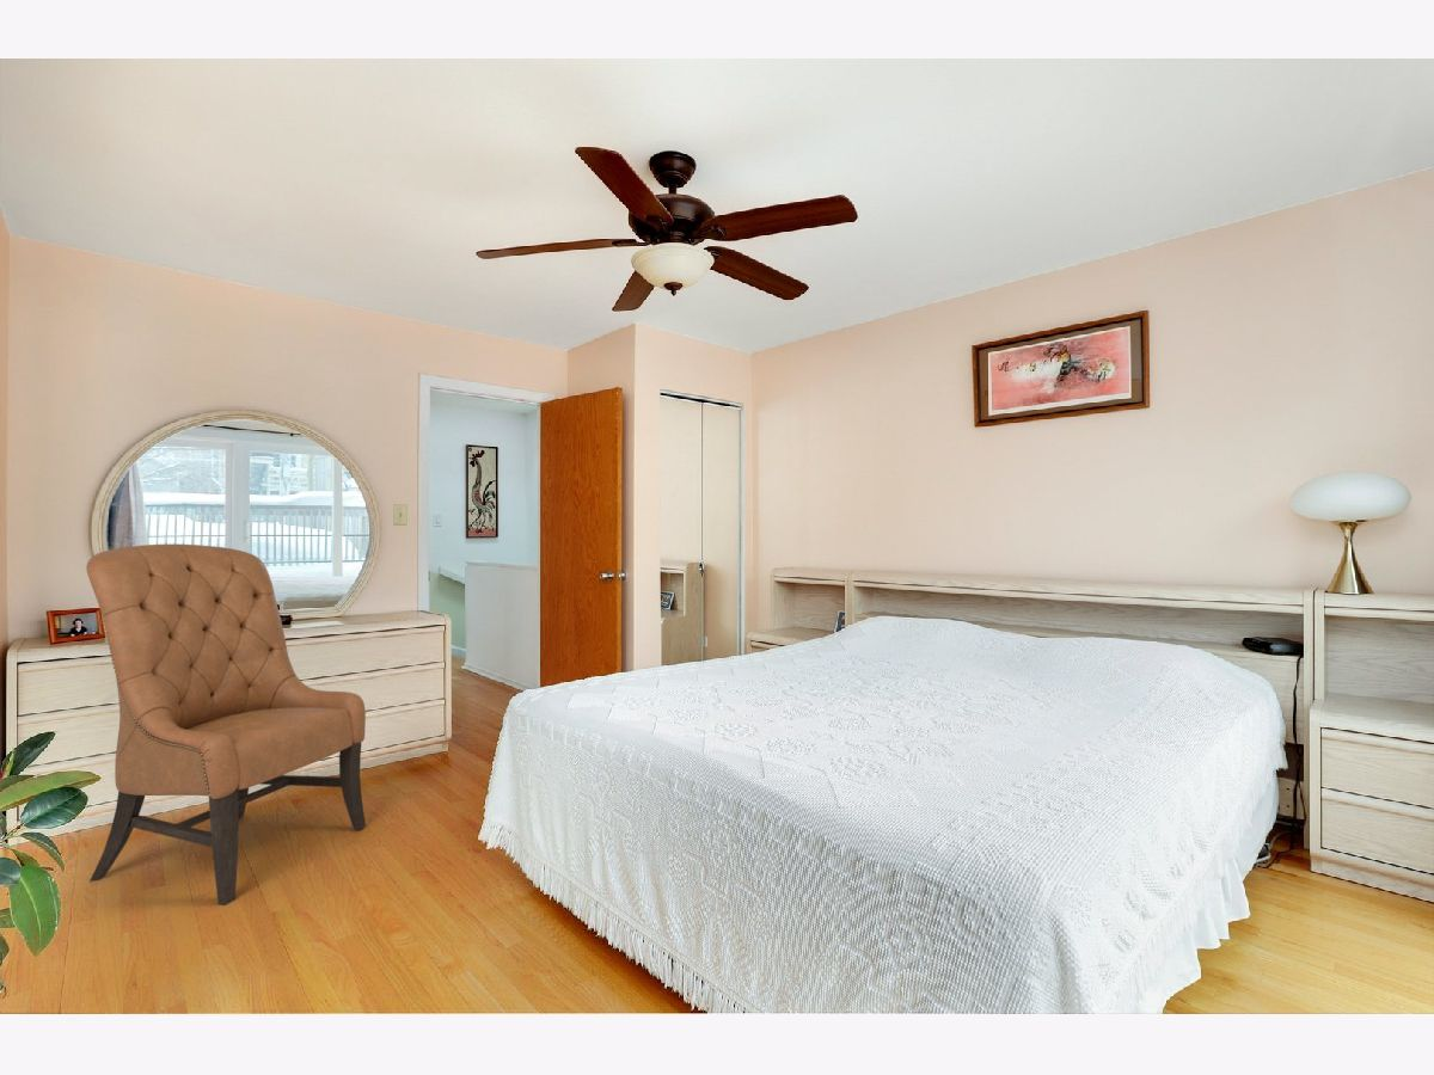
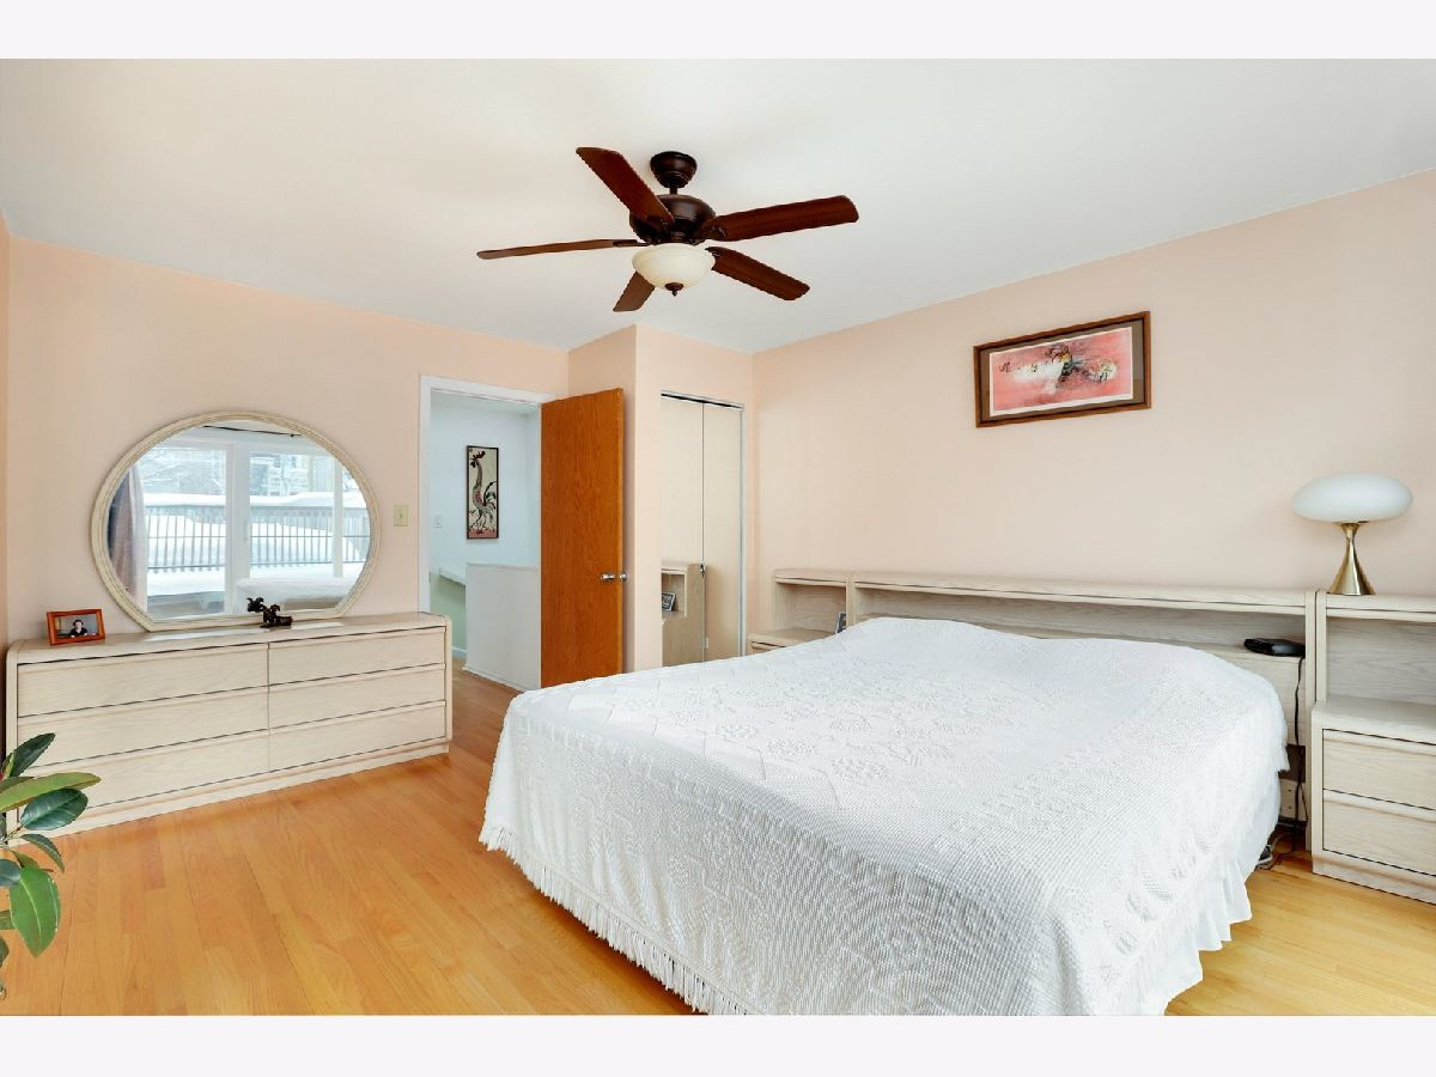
- chair (229, 698)
